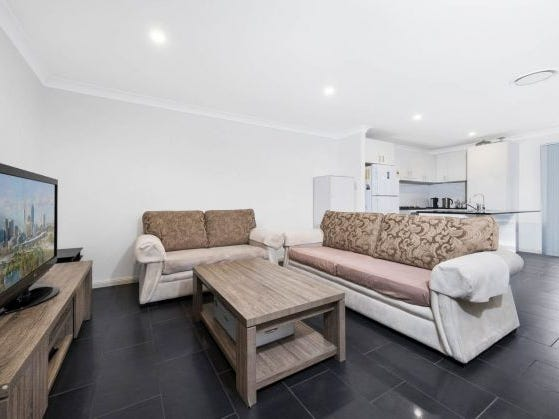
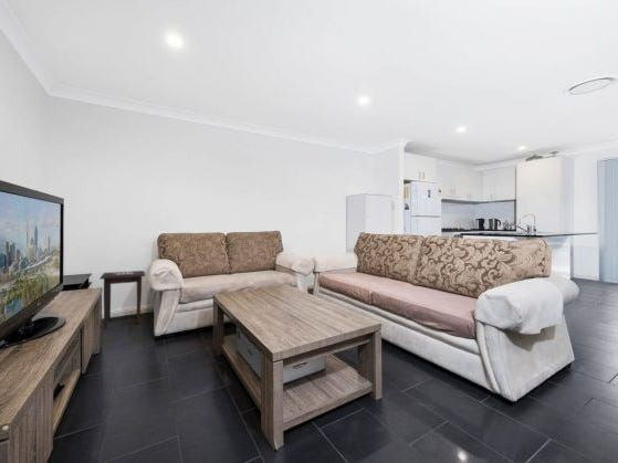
+ side table (109, 296)
